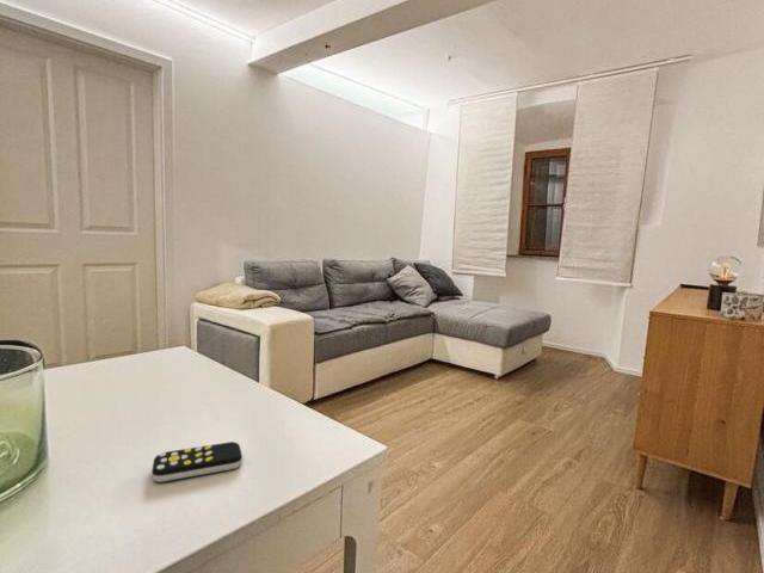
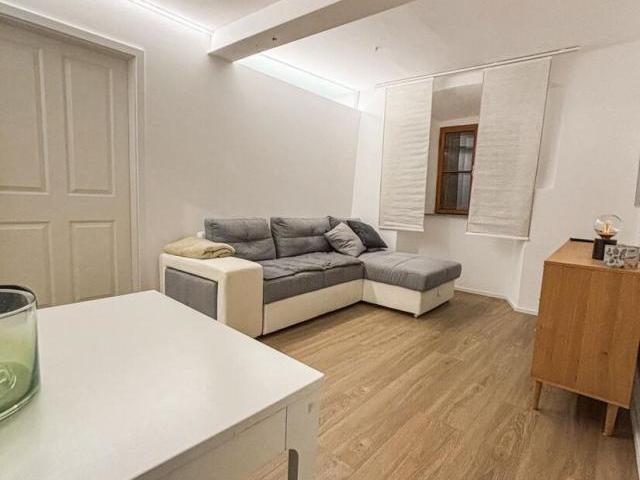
- remote control (198, 460)
